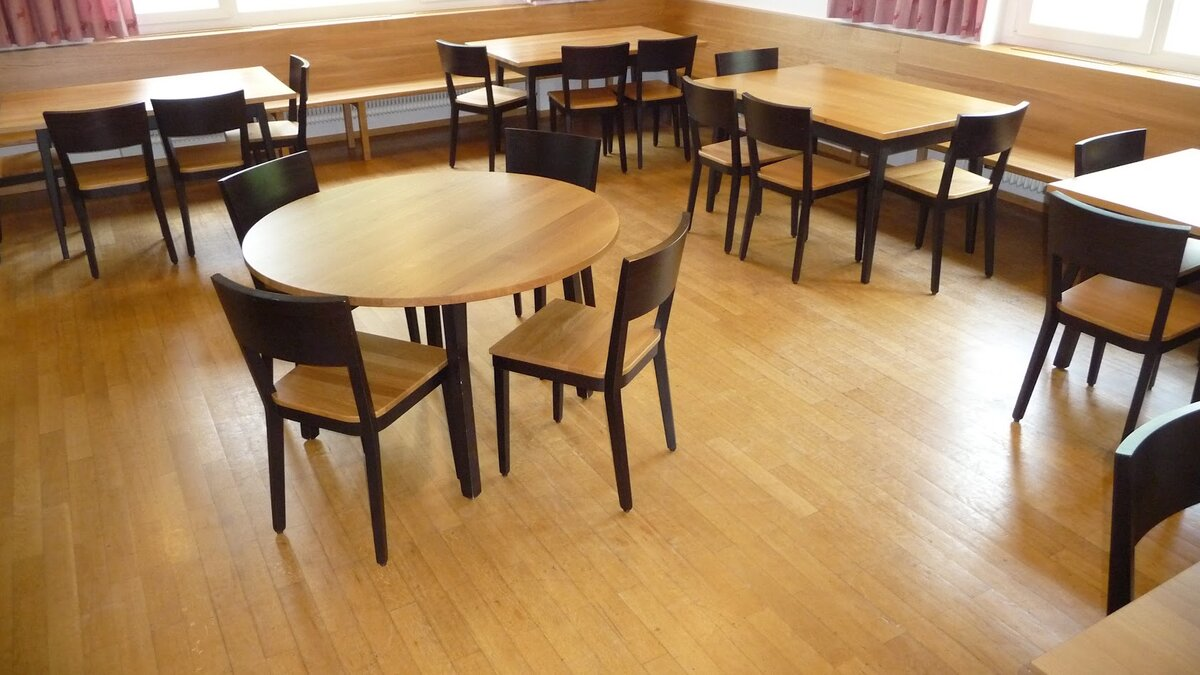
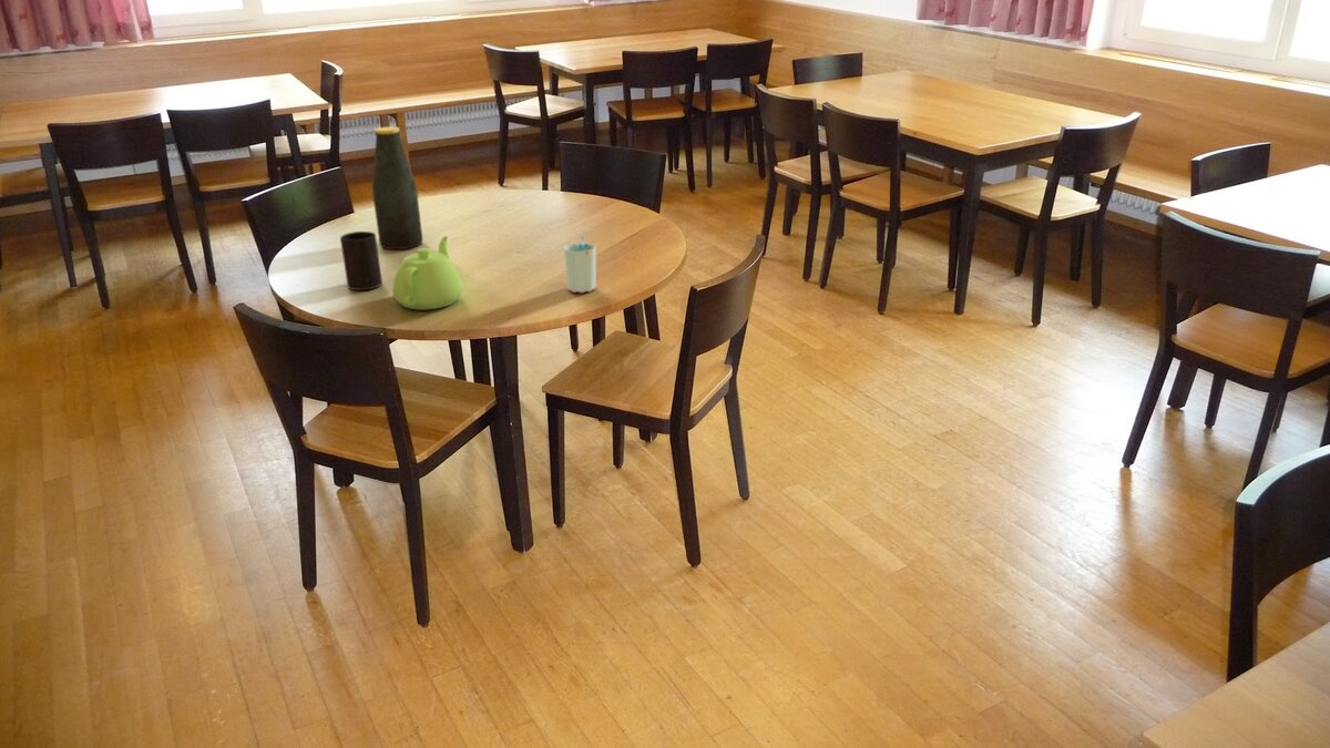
+ teapot (428, 273)
+ bottle (393, 187)
+ cup (361, 260)
+ cup (581, 264)
